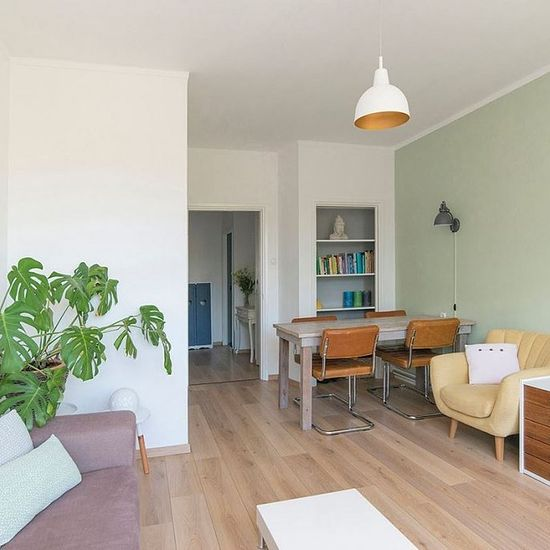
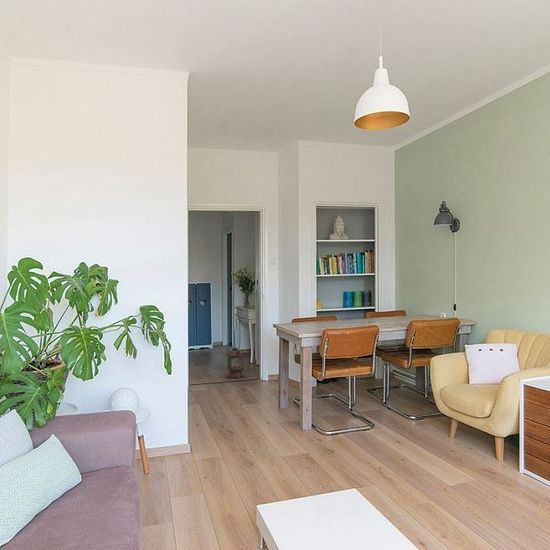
+ candle lantern (235, 357)
